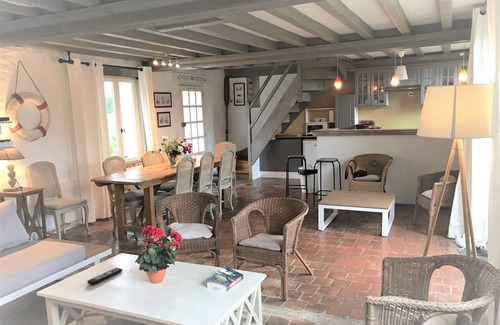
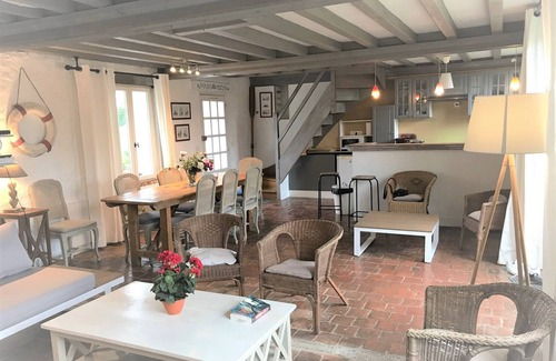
- remote control (105, 276)
